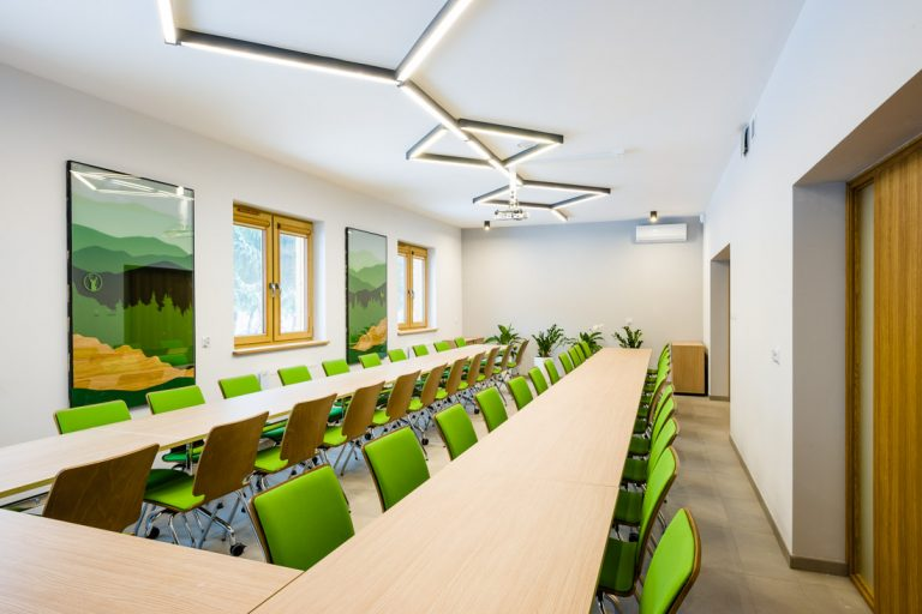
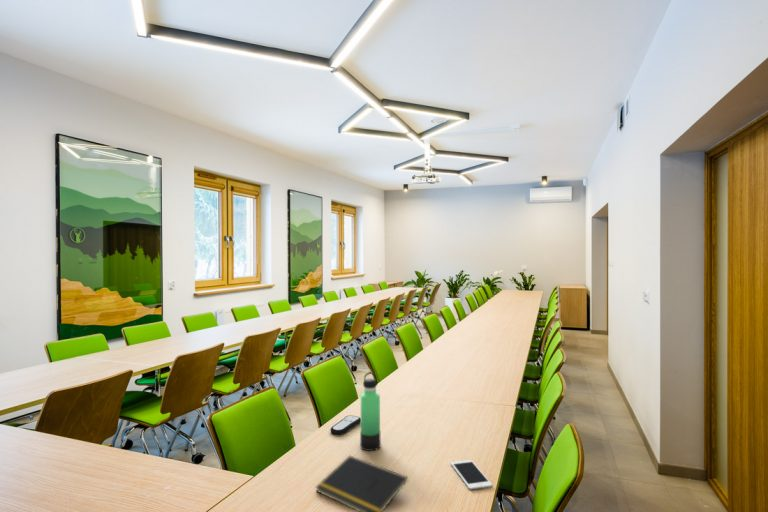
+ notepad (361, 483)
+ remote control (345, 424)
+ cell phone (470, 473)
+ thermos bottle (370, 409)
